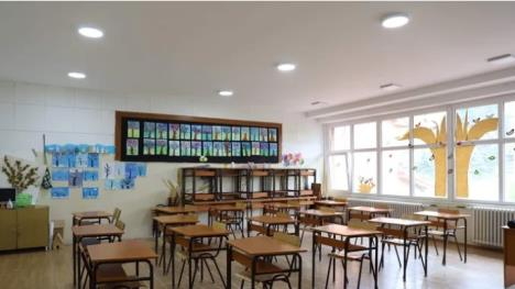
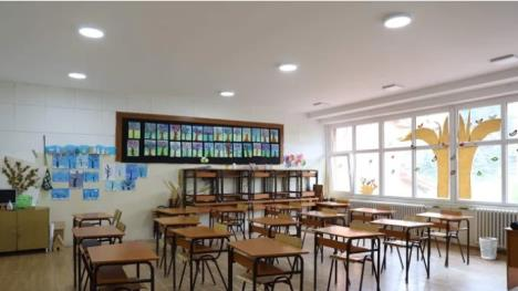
+ wastebasket (488, 248)
